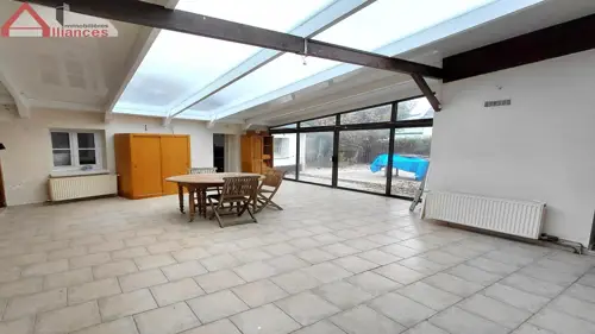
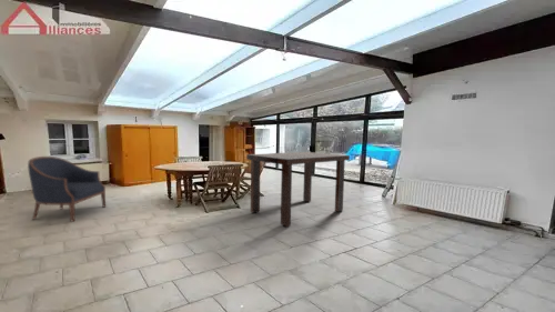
+ dining table (304, 183)
+ chair (67, 185)
